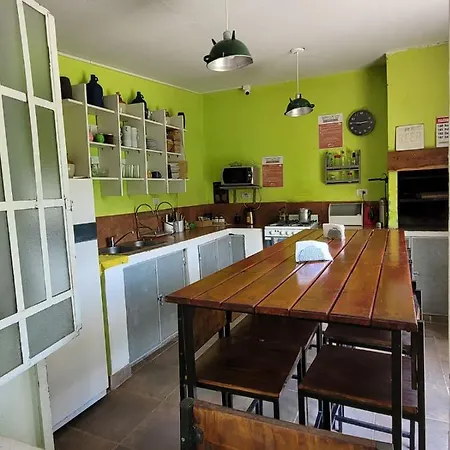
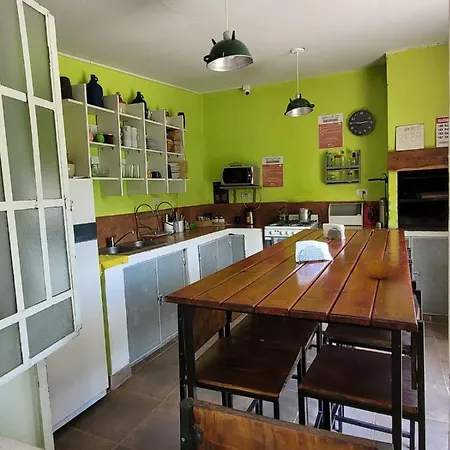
+ fruit (378, 268)
